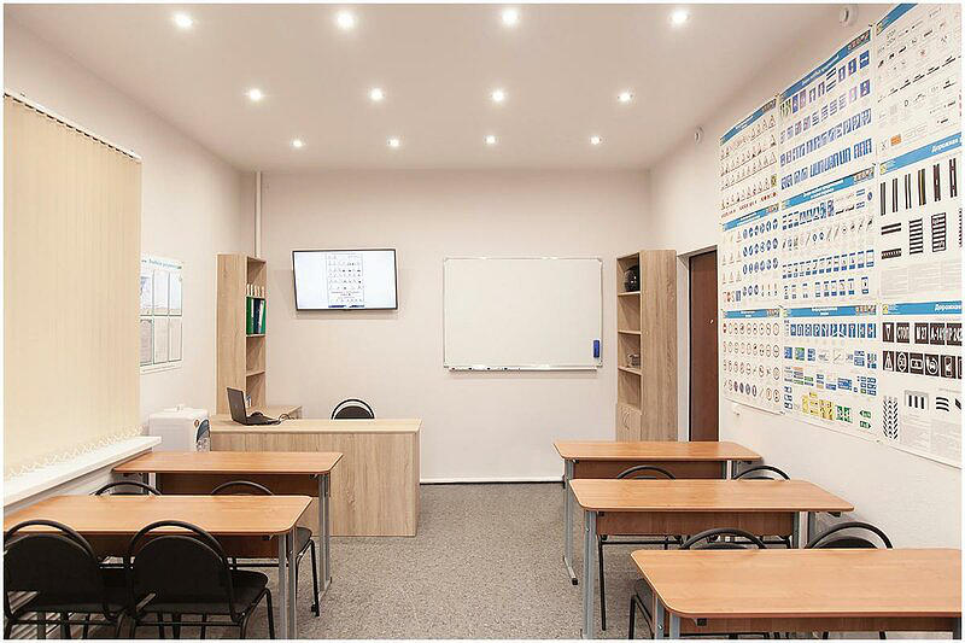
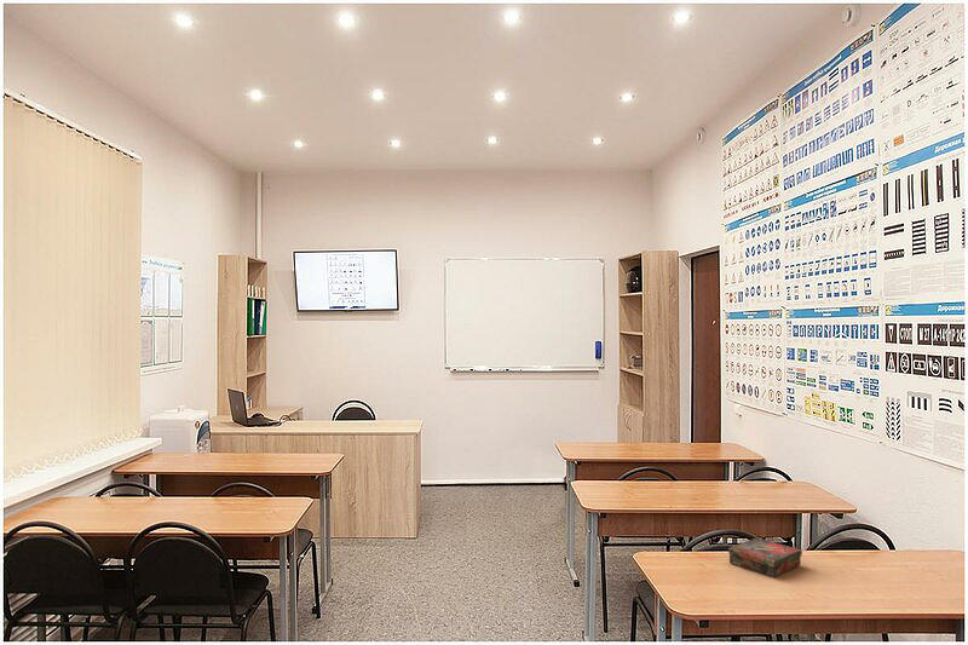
+ book (765, 555)
